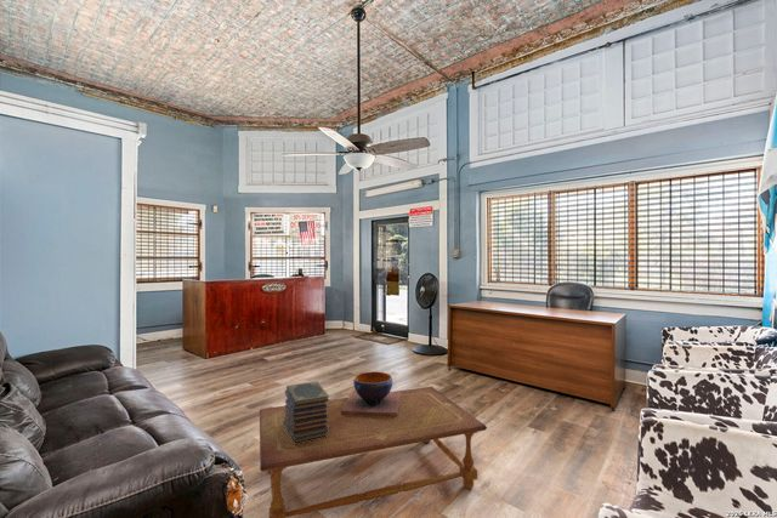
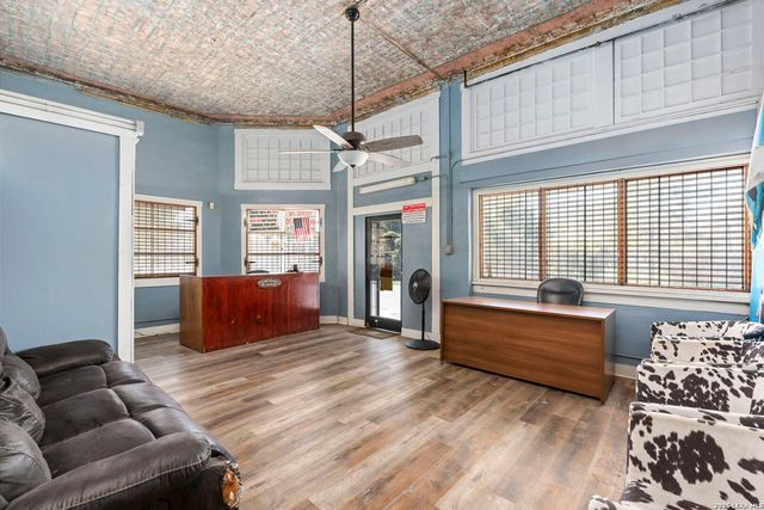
- book stack (306, 410)
- decorative bowl (373, 389)
- coffee table (367, 446)
